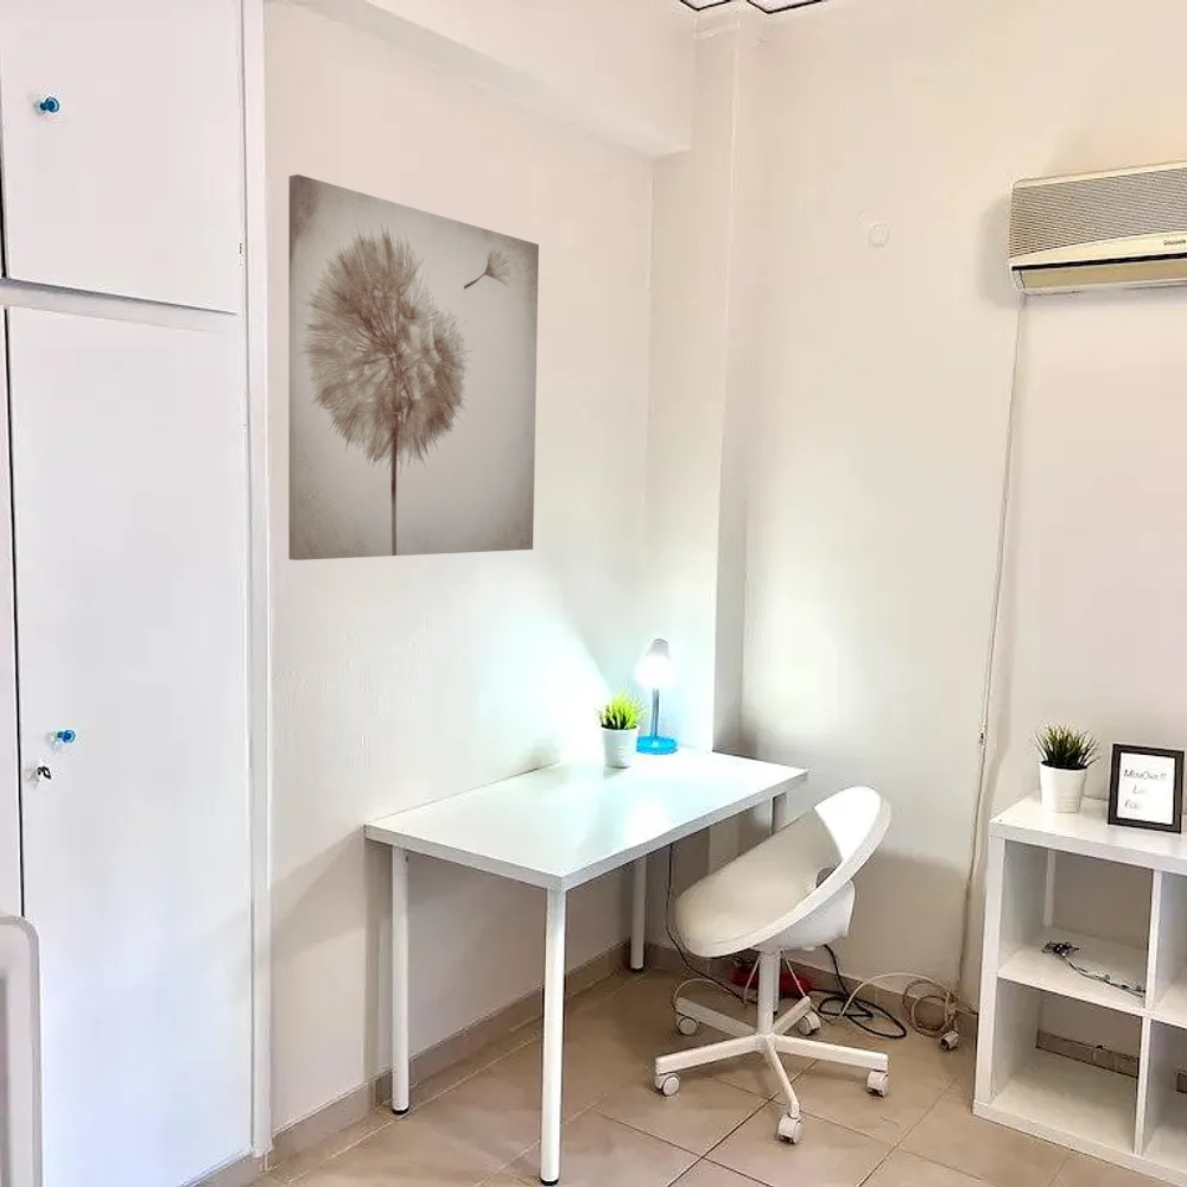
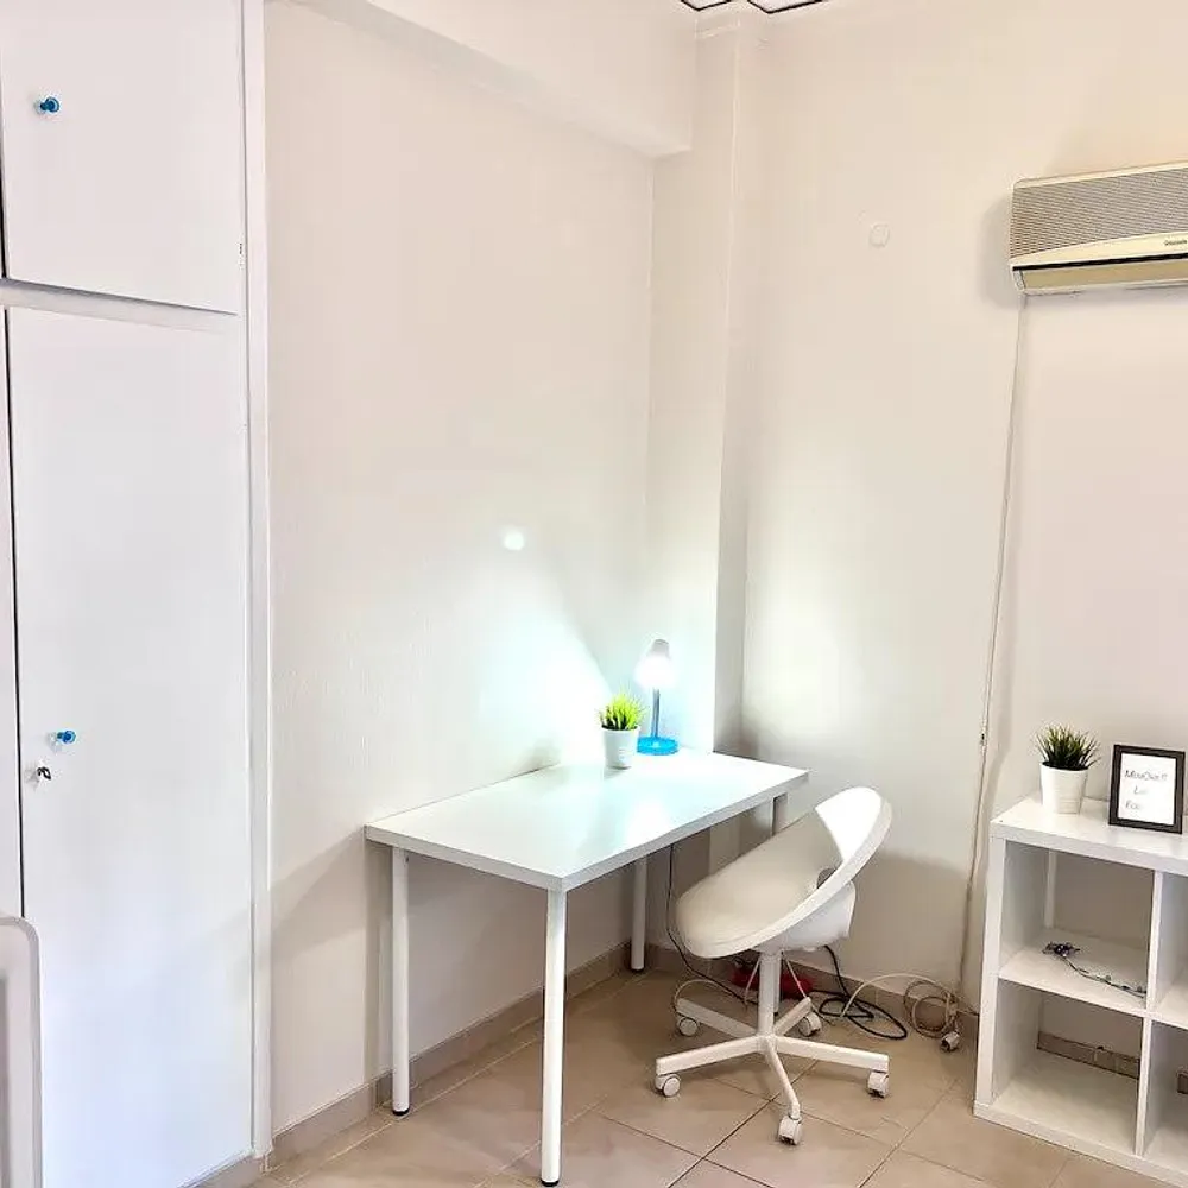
- wall art (426, 386)
